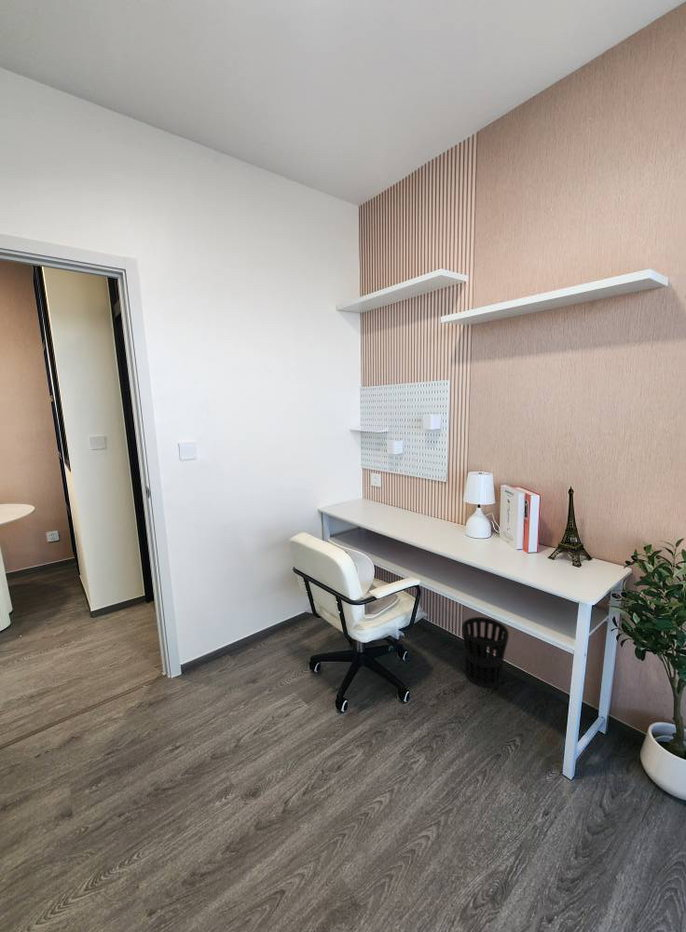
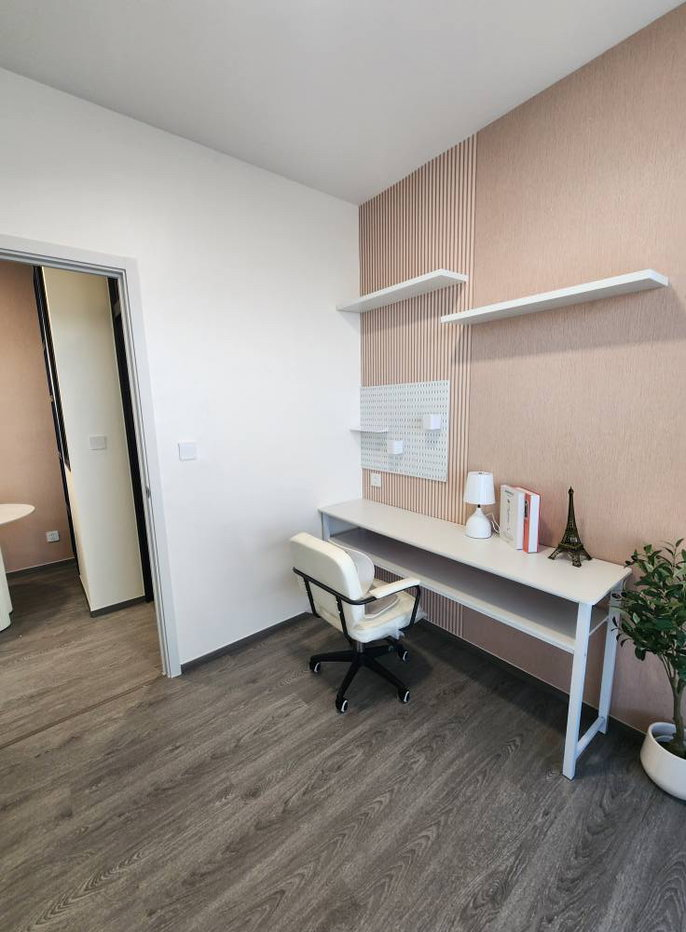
- wastebasket (483, 652)
